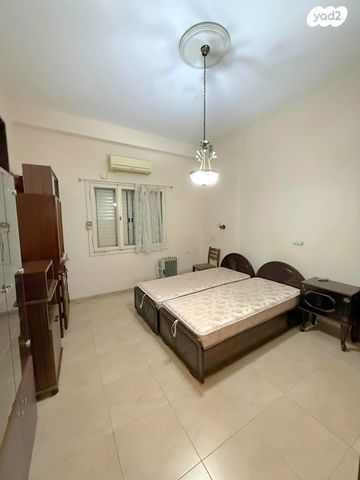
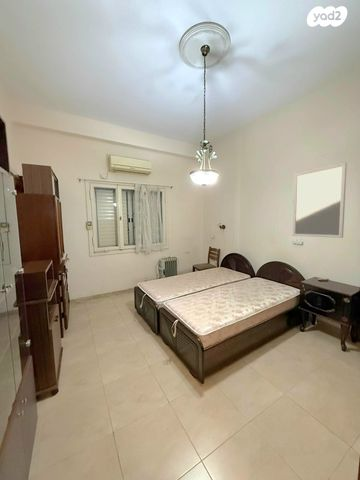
+ home mirror (316, 203)
